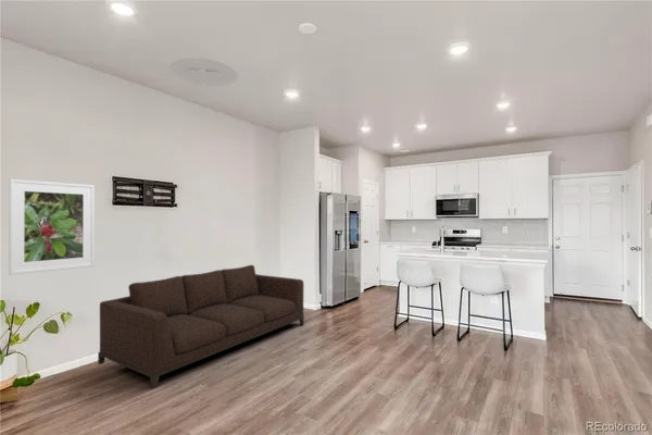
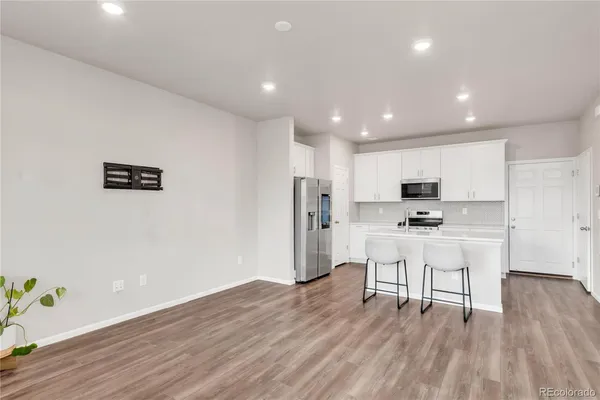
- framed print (54, 226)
- sofa (217, 307)
- ceiling light (204, 69)
